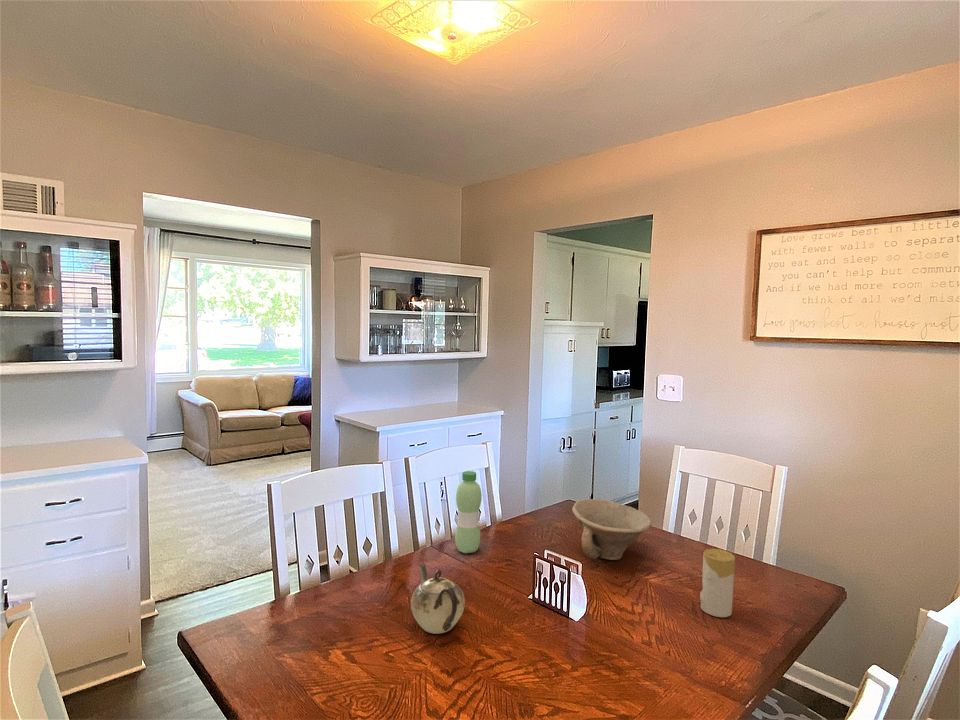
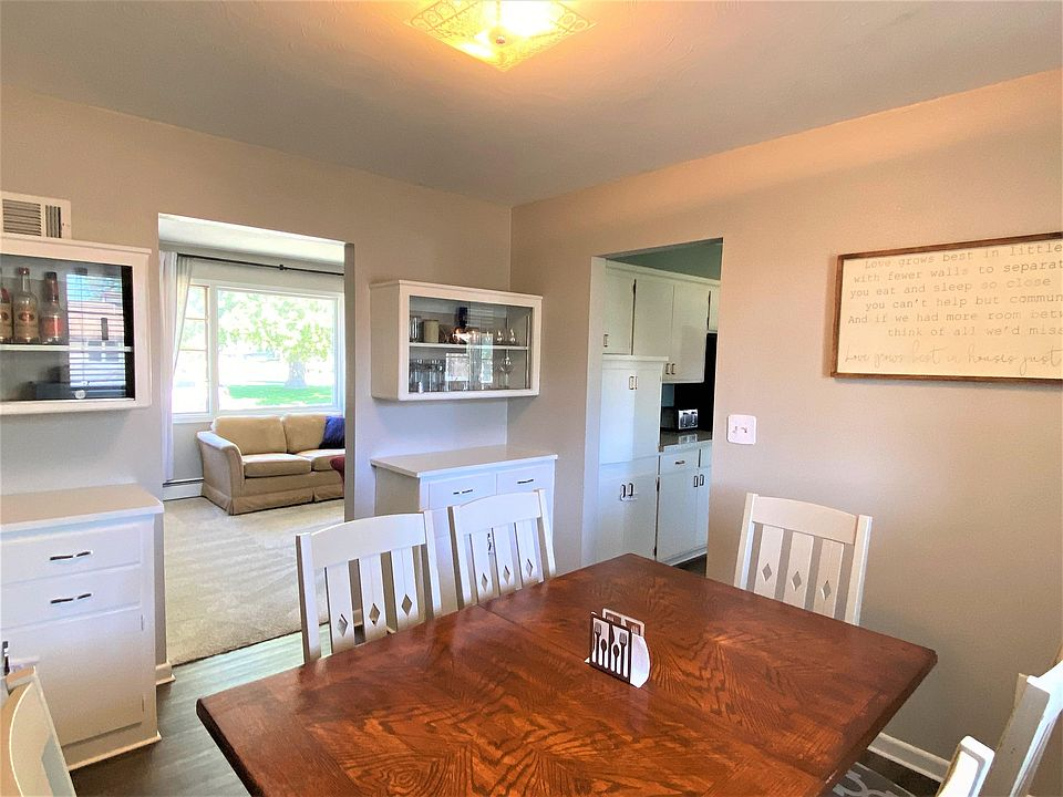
- water bottle (468, 511)
- teapot (436, 595)
- candle (717, 582)
- bowl (610, 532)
